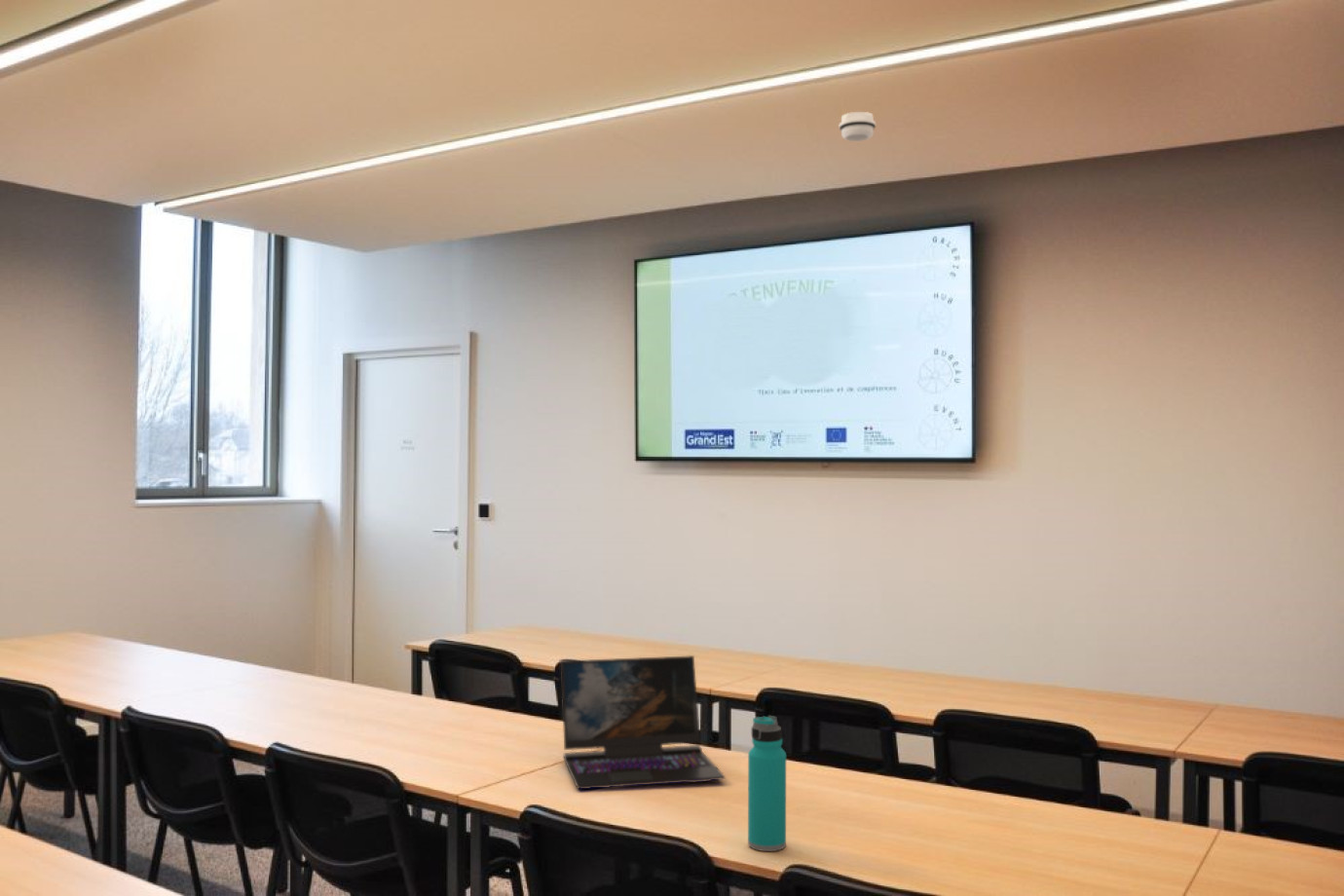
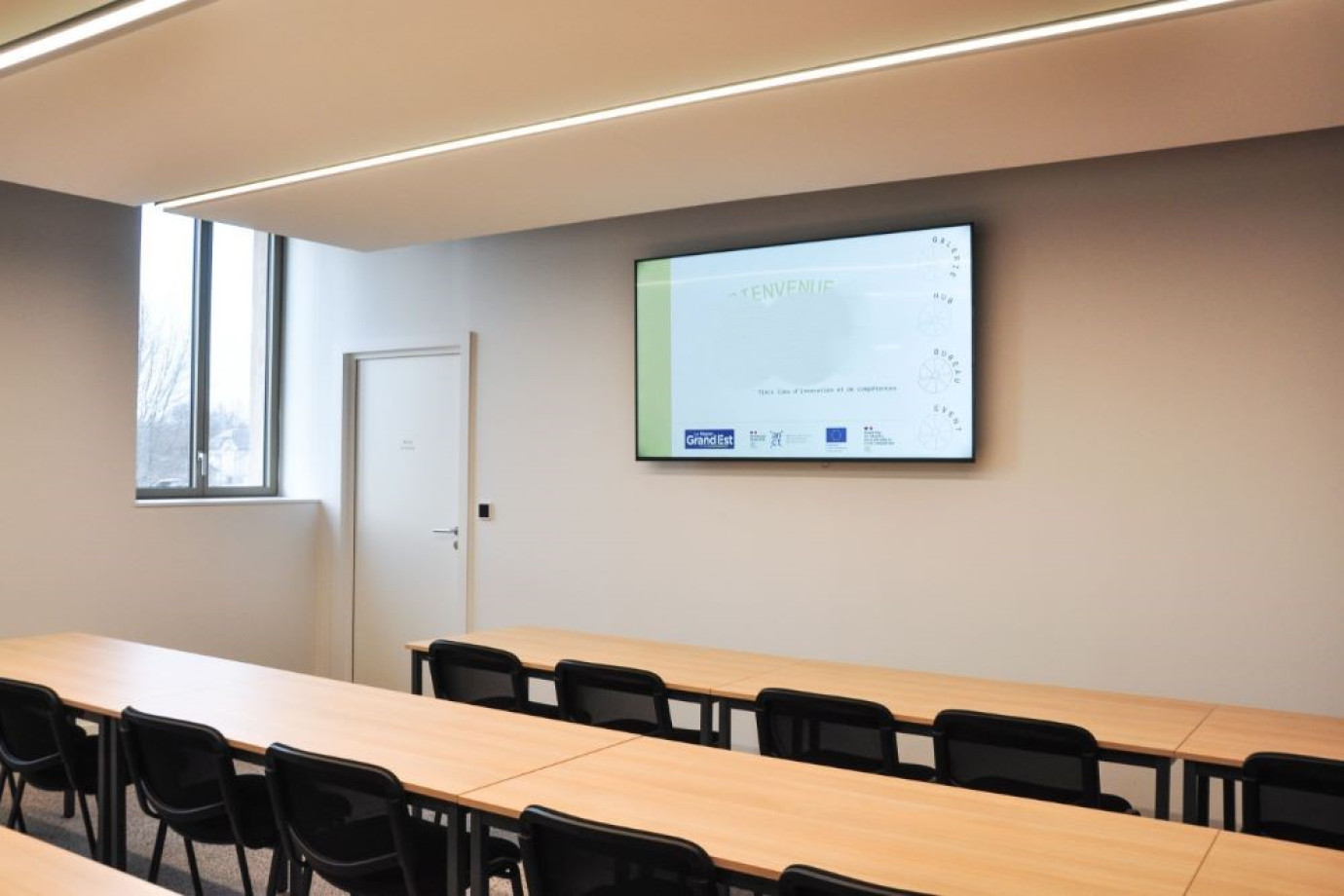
- water bottle (766, 780)
- smoke detector (857, 127)
- laptop (639, 719)
